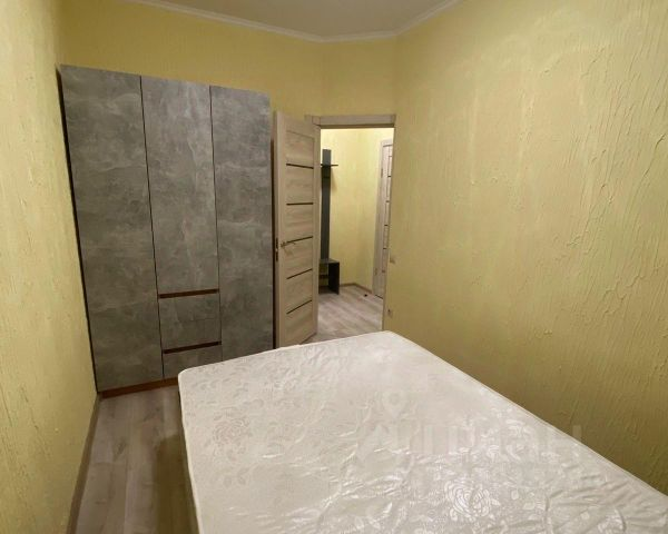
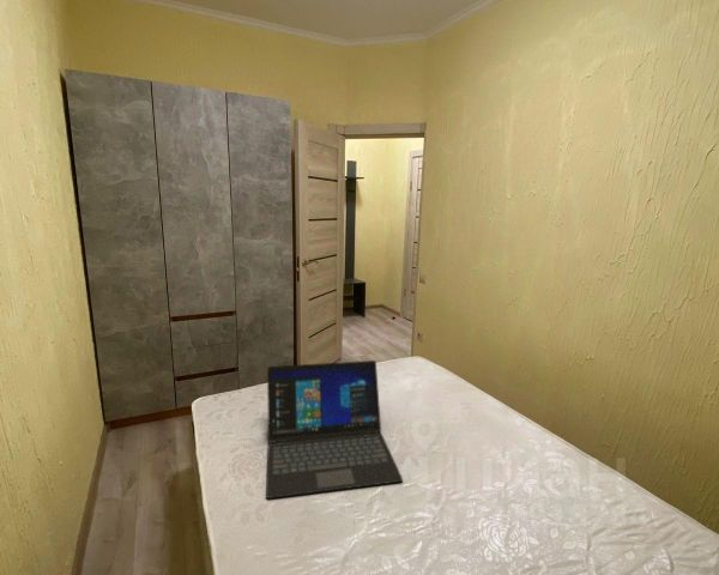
+ laptop (328, 418)
